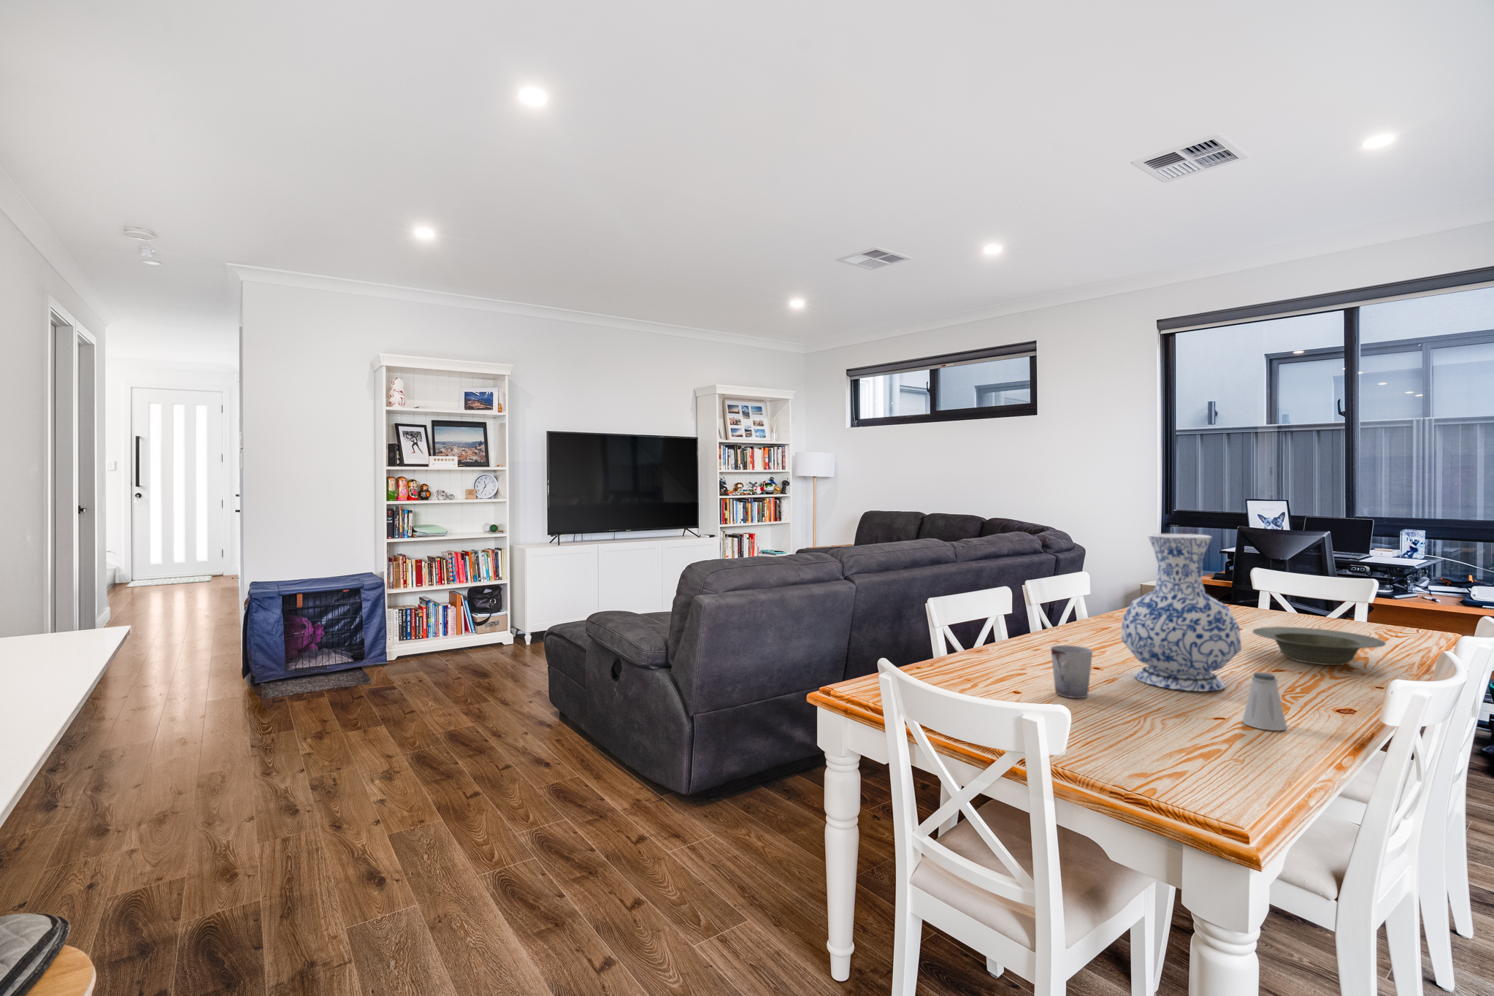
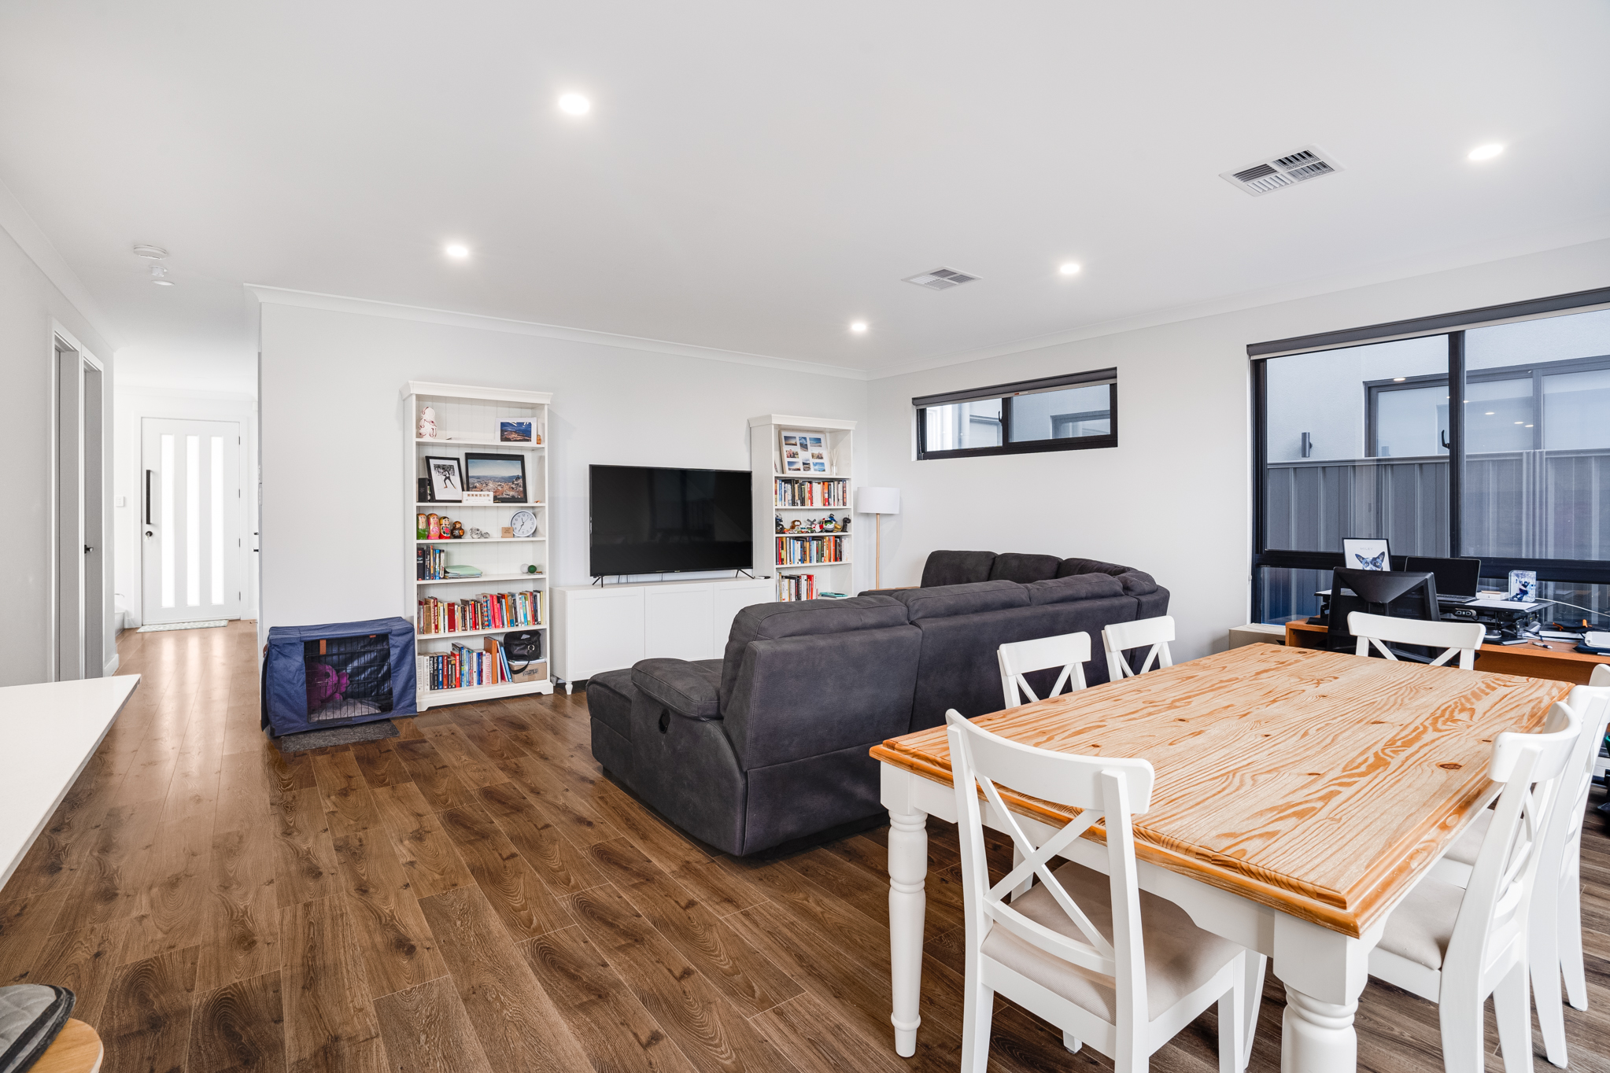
- saltshaker (1264, 699)
- vase (1178, 608)
- cup (1069, 673)
- bowl (1316, 648)
